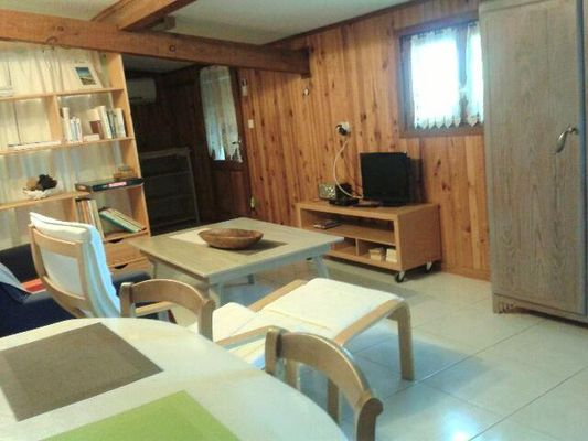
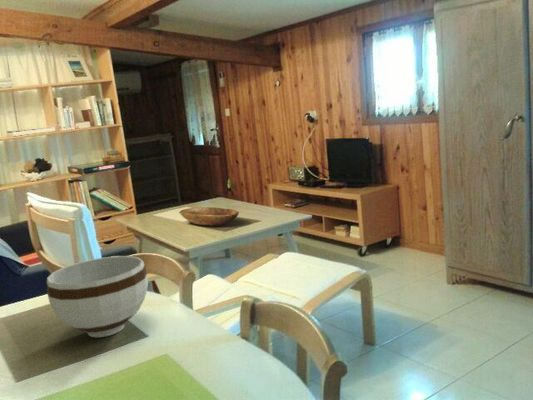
+ bowl (101, 299)
